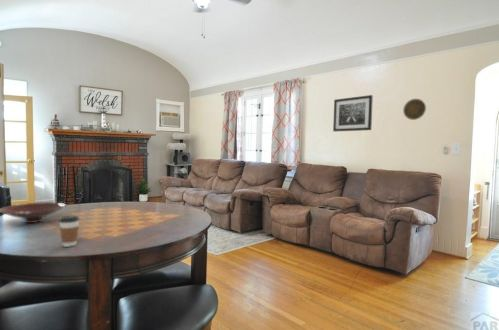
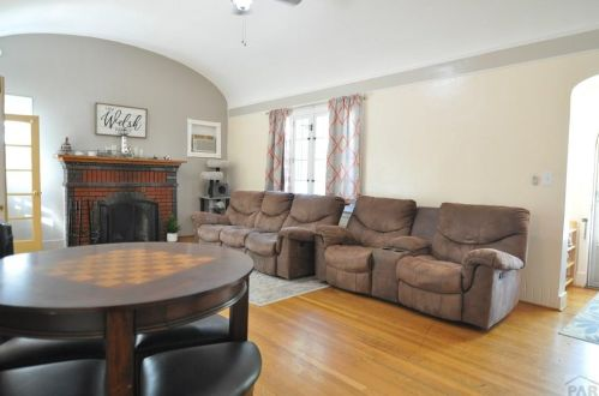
- decorative plate (414, 109)
- bowl (34, 214)
- coffee cup (69, 230)
- wall art (352, 114)
